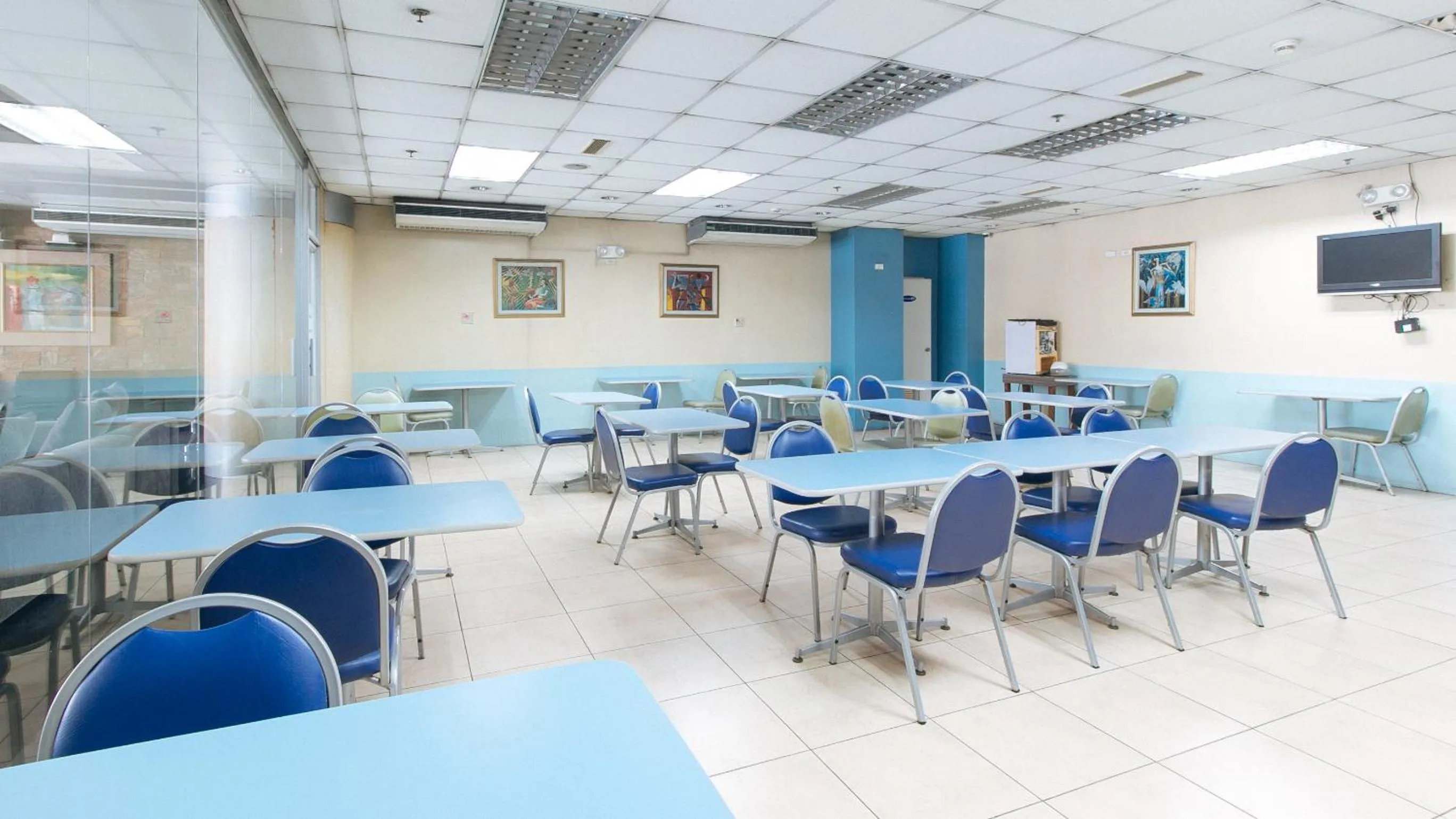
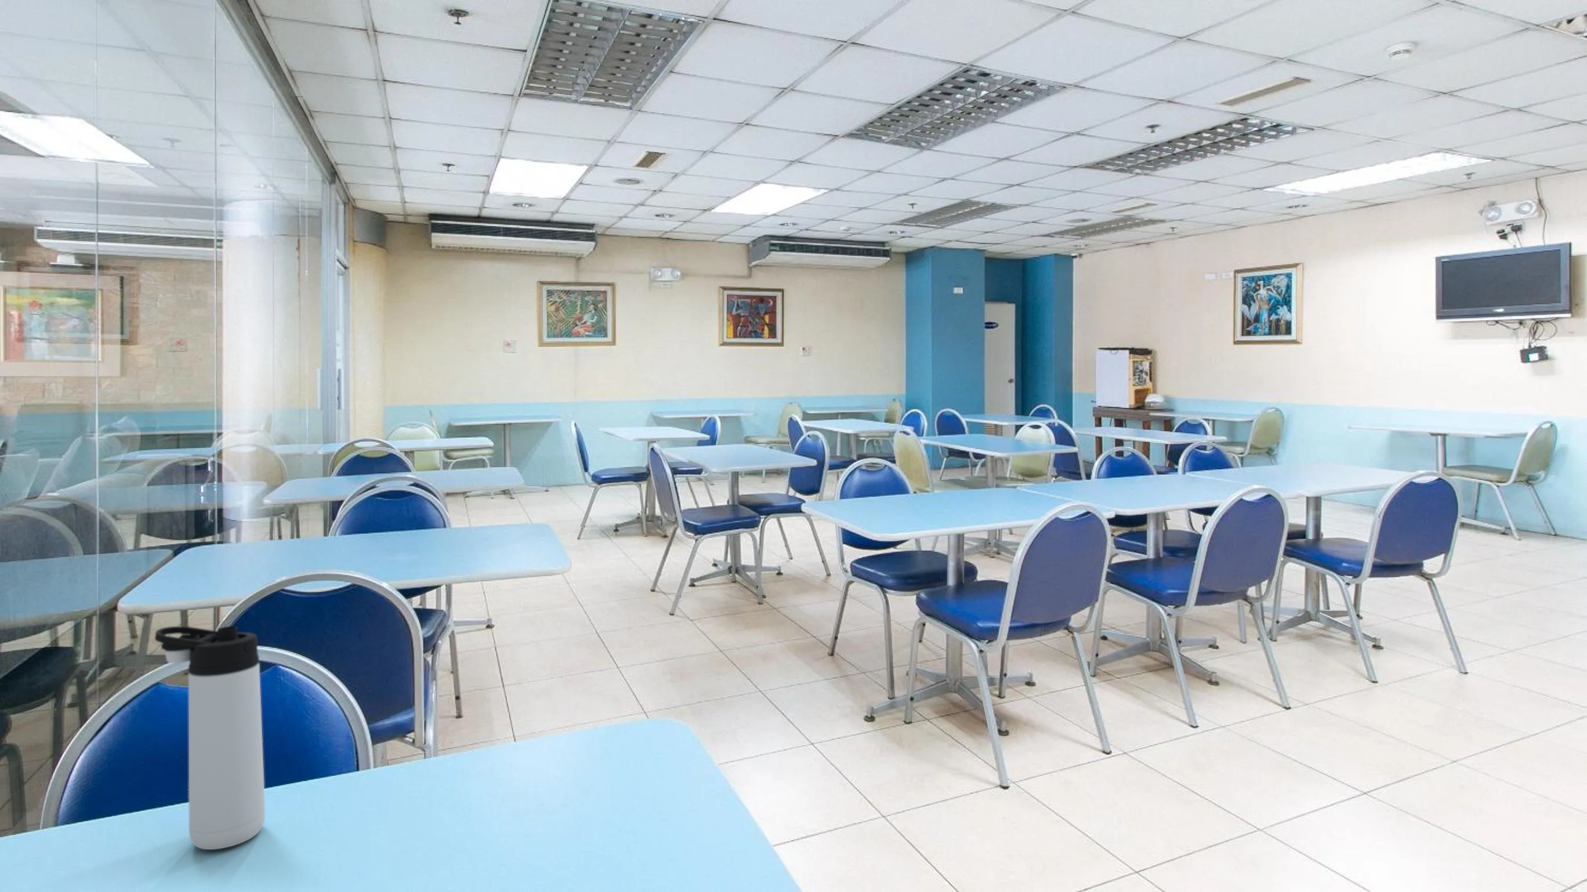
+ thermos bottle (210, 733)
